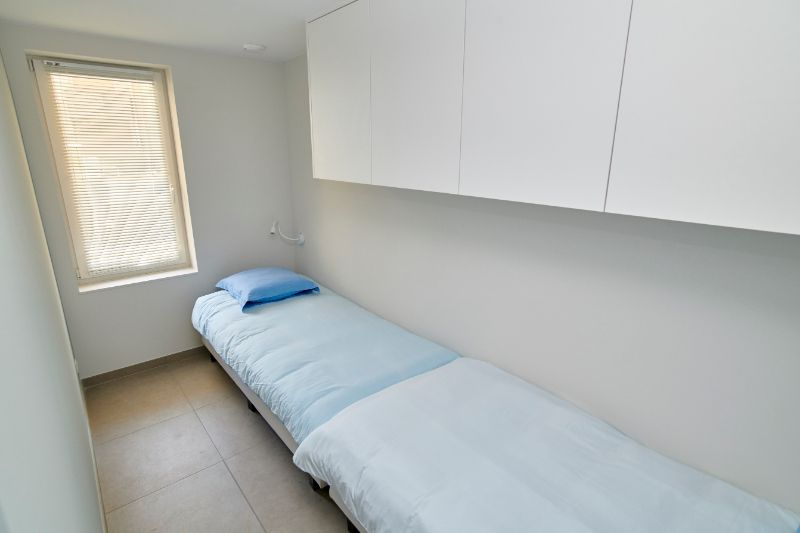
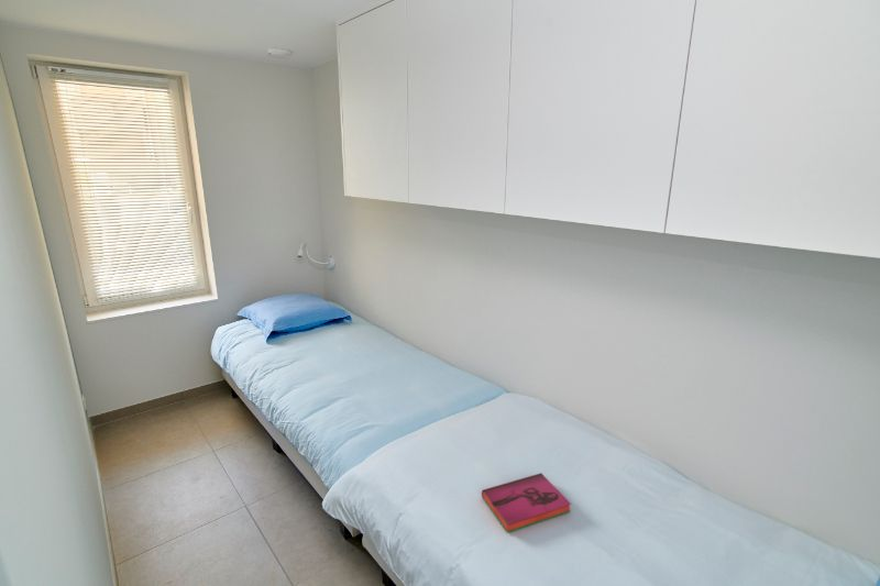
+ hardback book (525, 499)
